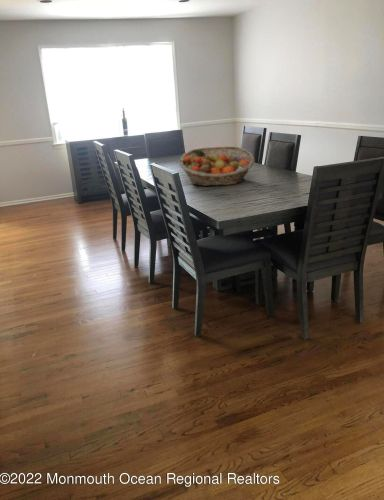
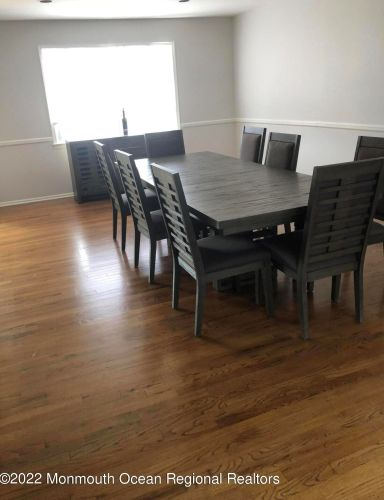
- fruit basket (216, 165)
